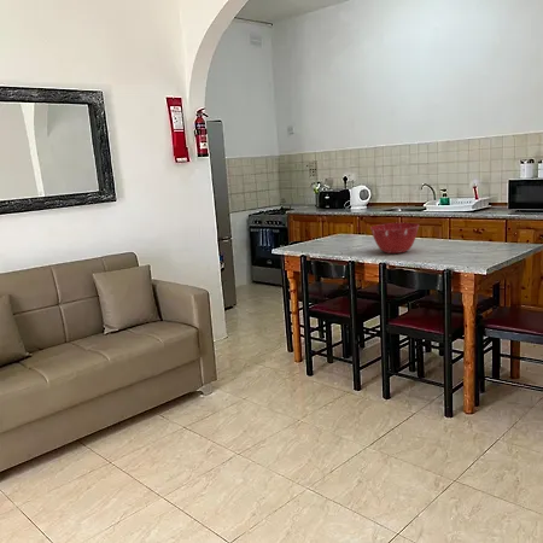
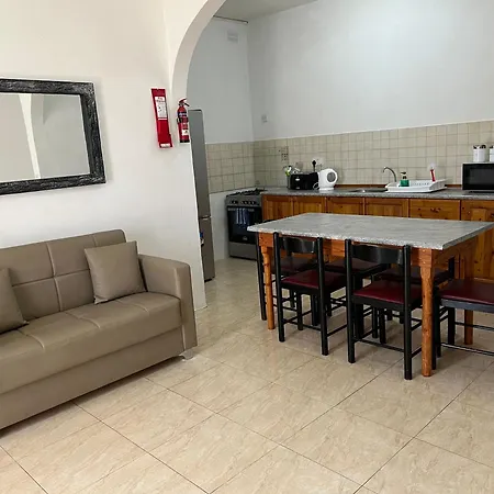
- mixing bowl (395, 238)
